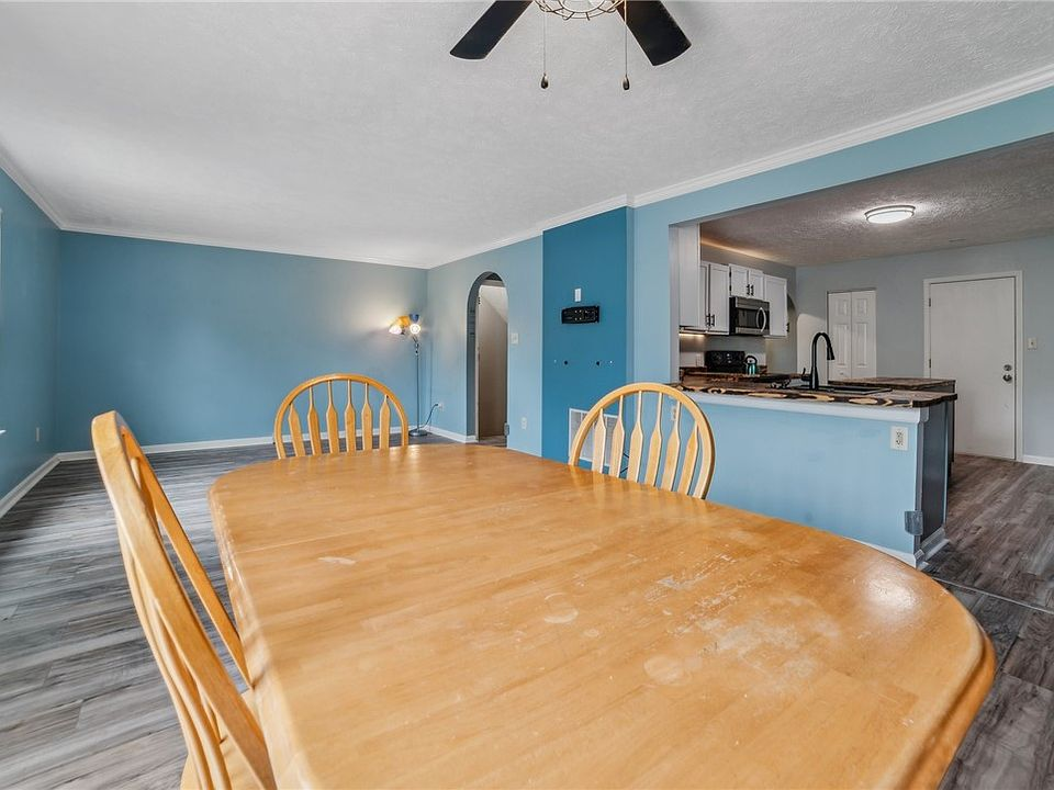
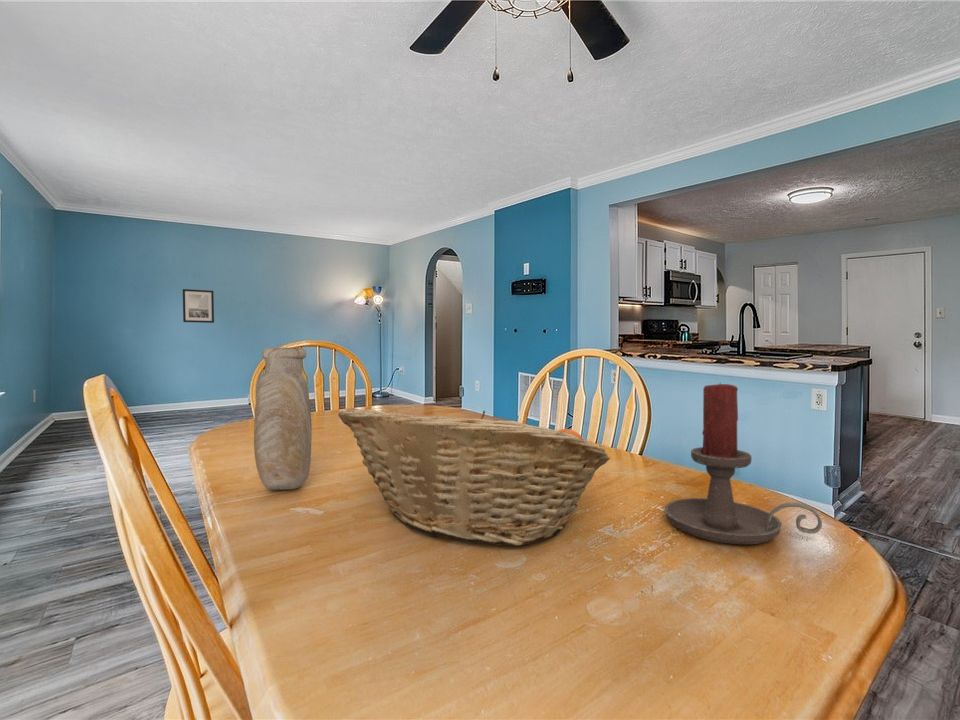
+ wall art (198, 306)
+ vase (284, 418)
+ fruit basket (469, 458)
+ candle holder (737, 456)
